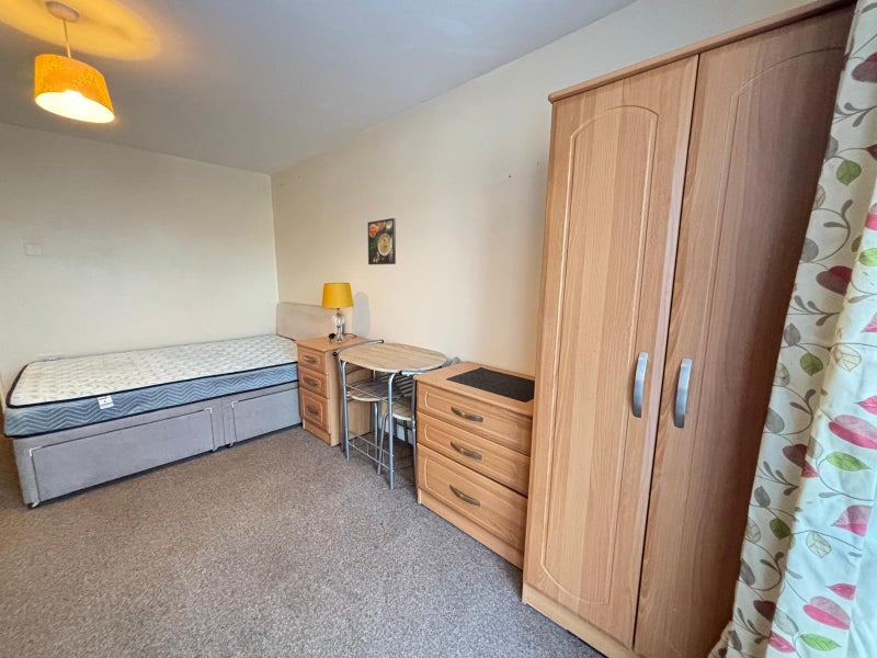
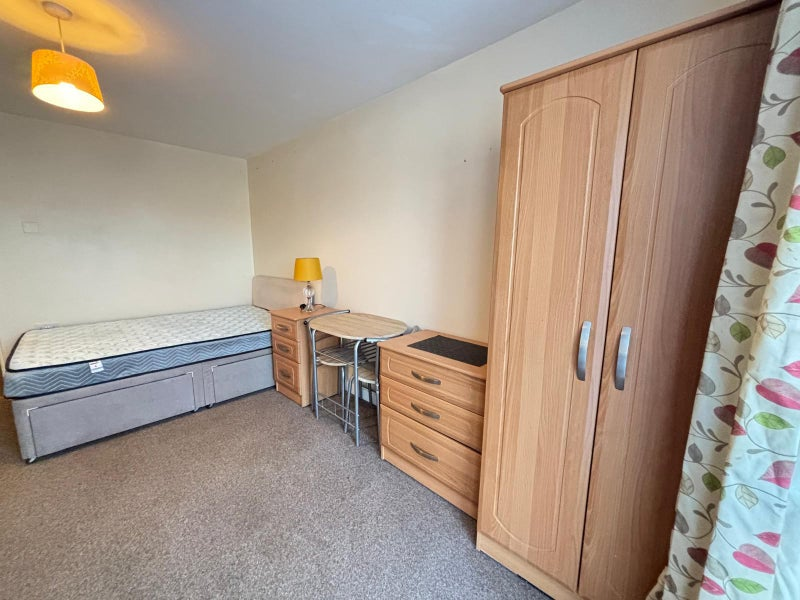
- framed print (380, 242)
